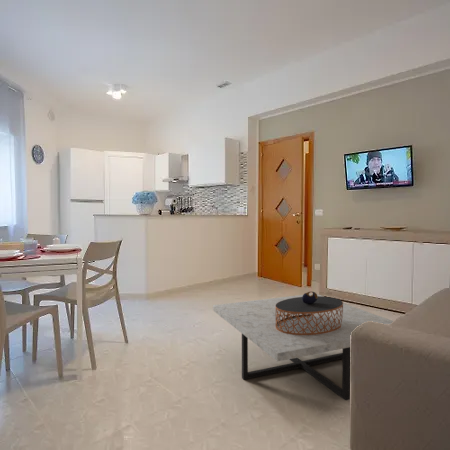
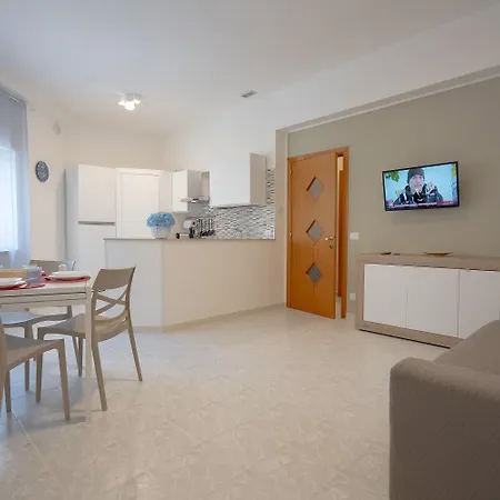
- coffee table (301, 340)
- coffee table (309, 307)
